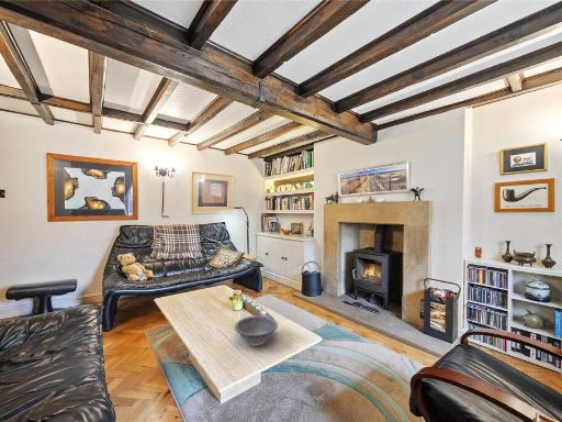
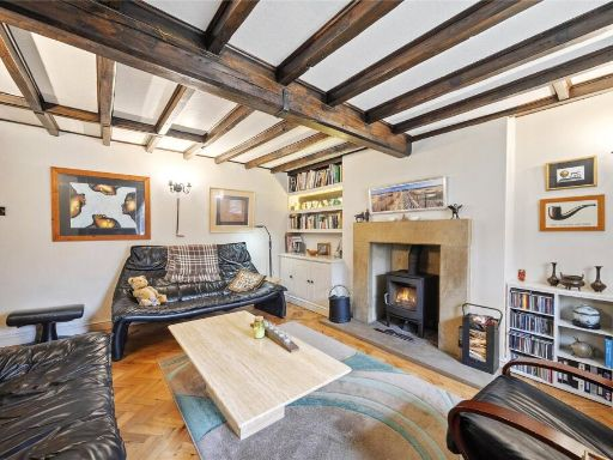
- decorative bowl (256, 333)
